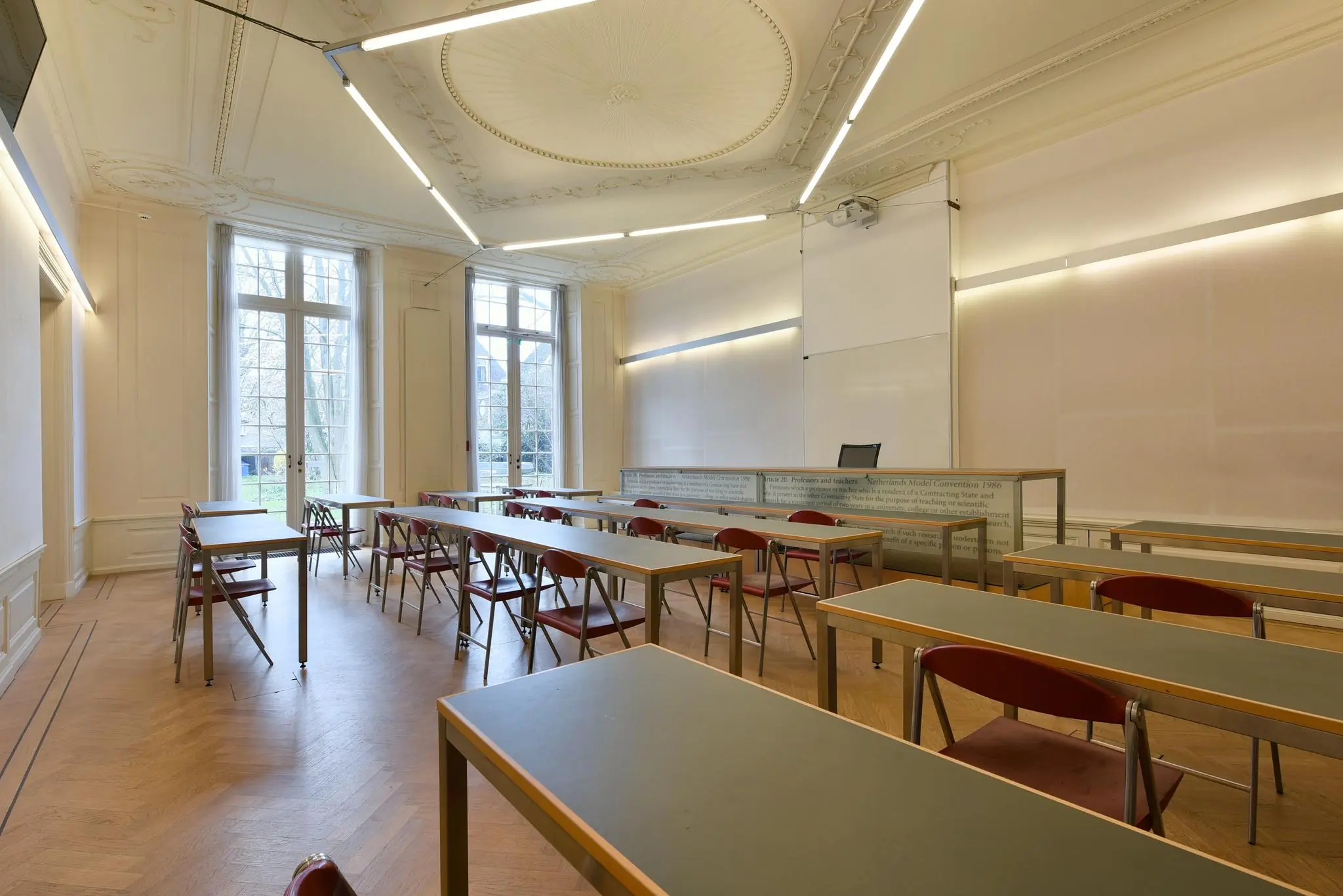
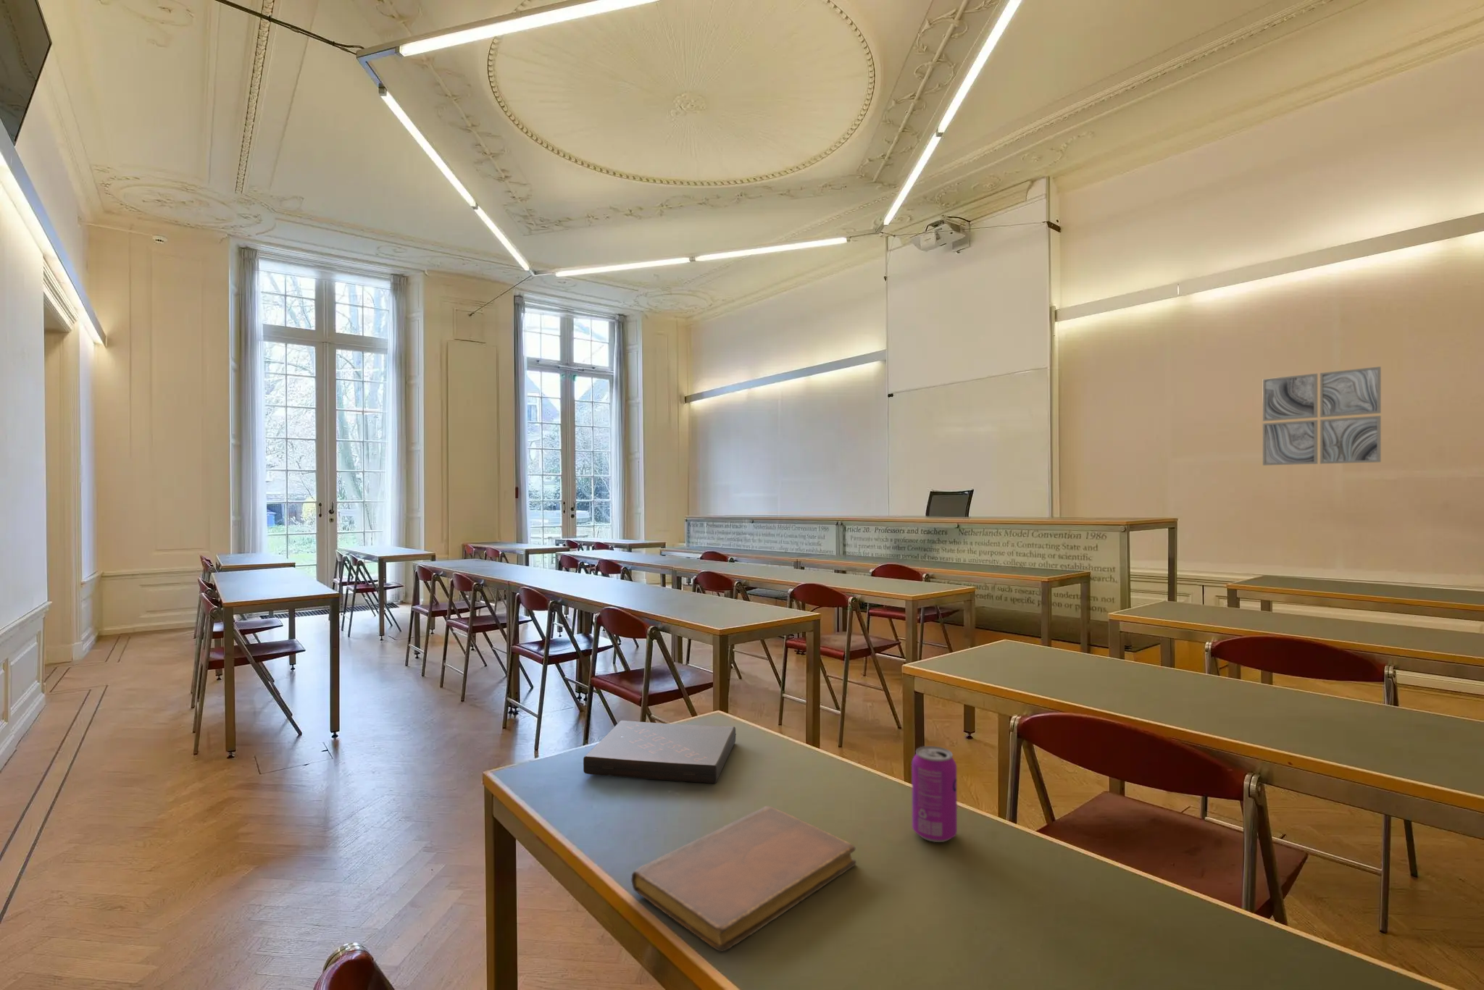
+ book (664, 749)
+ notebook (747, 866)
+ wall art (1320, 420)
+ beverage can (934, 792)
